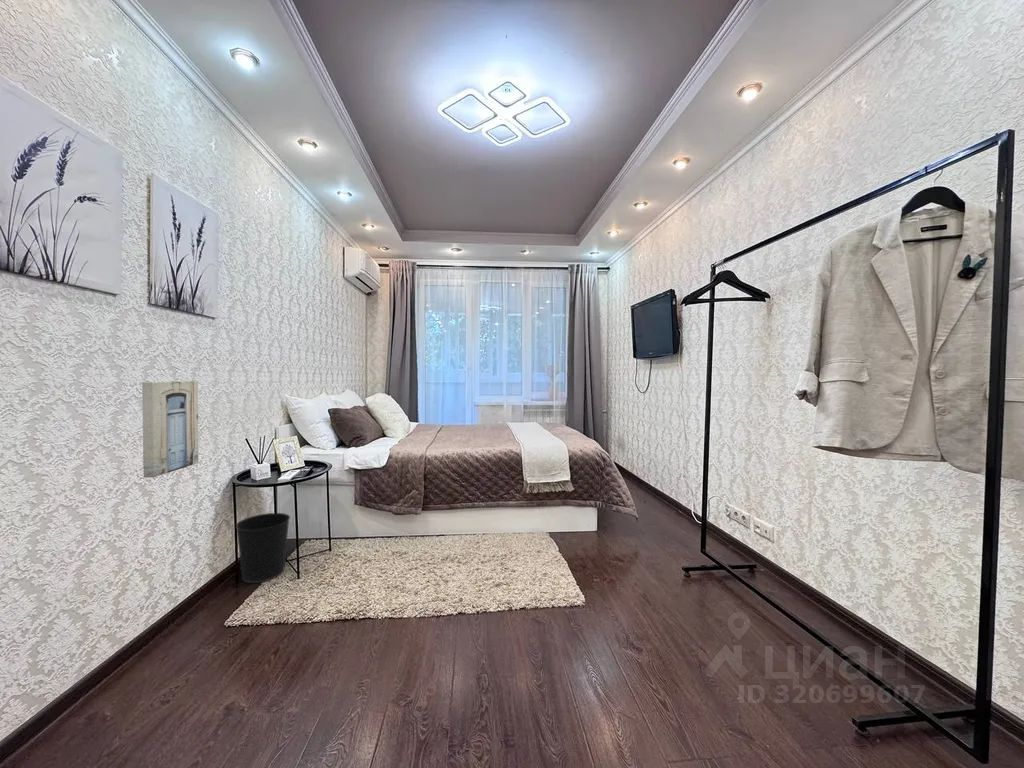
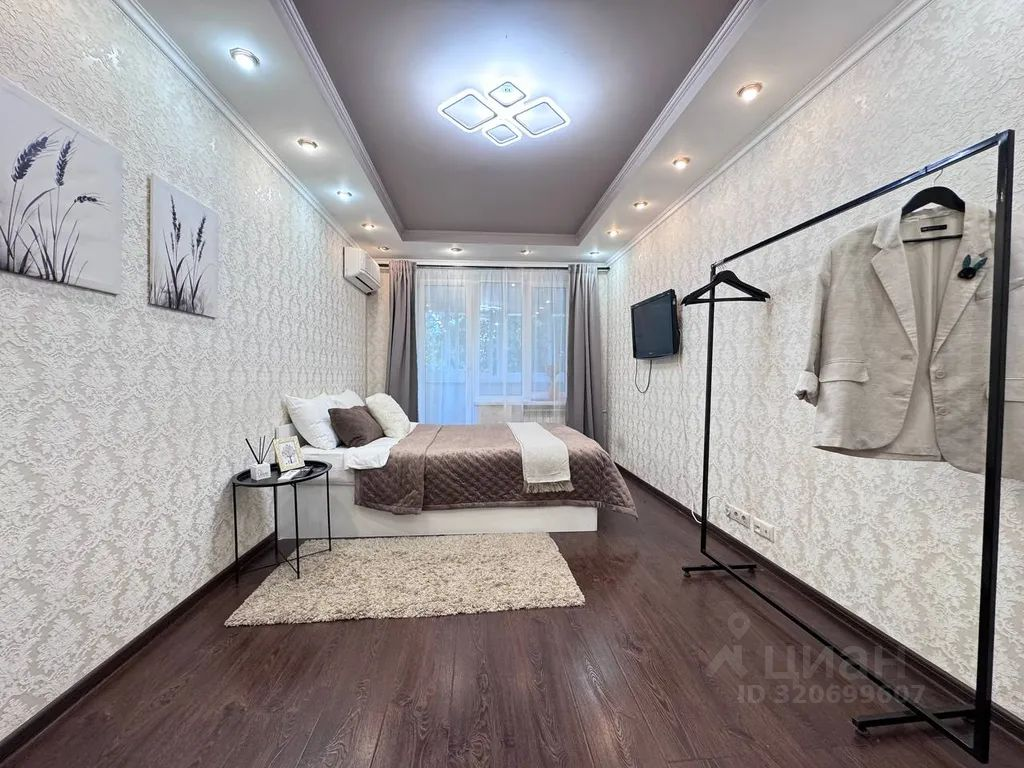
- wall art (172, 426)
- wastebasket (263, 547)
